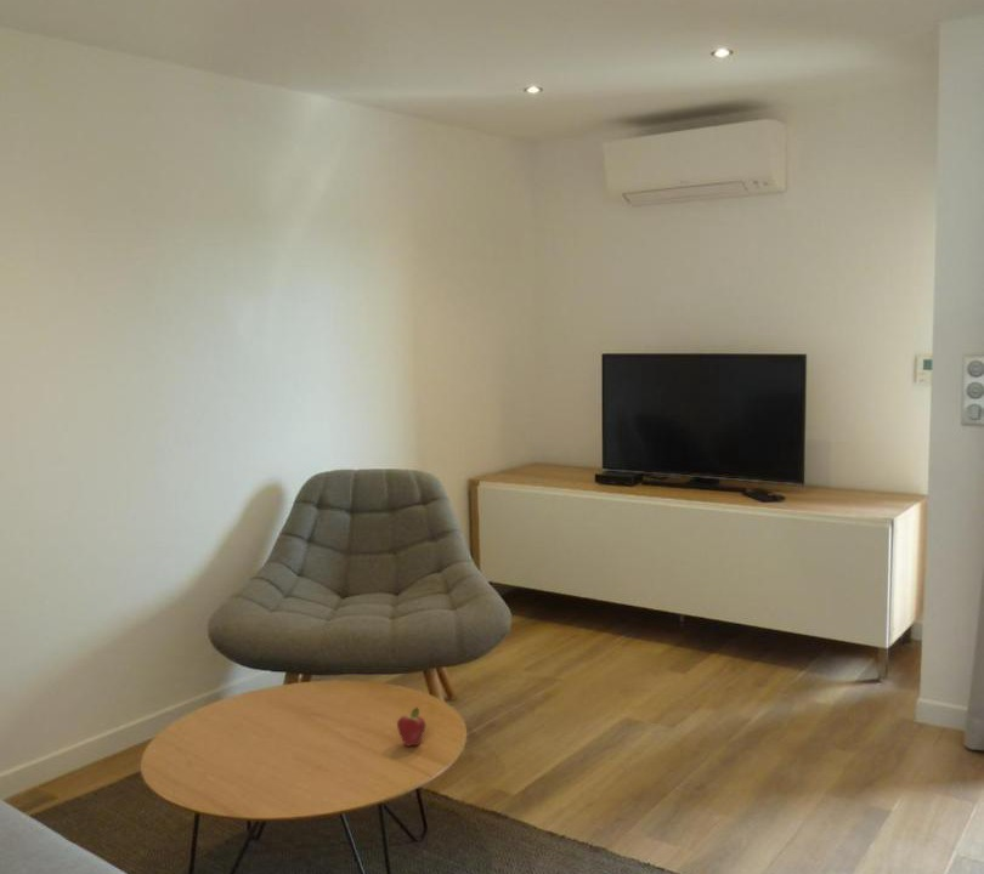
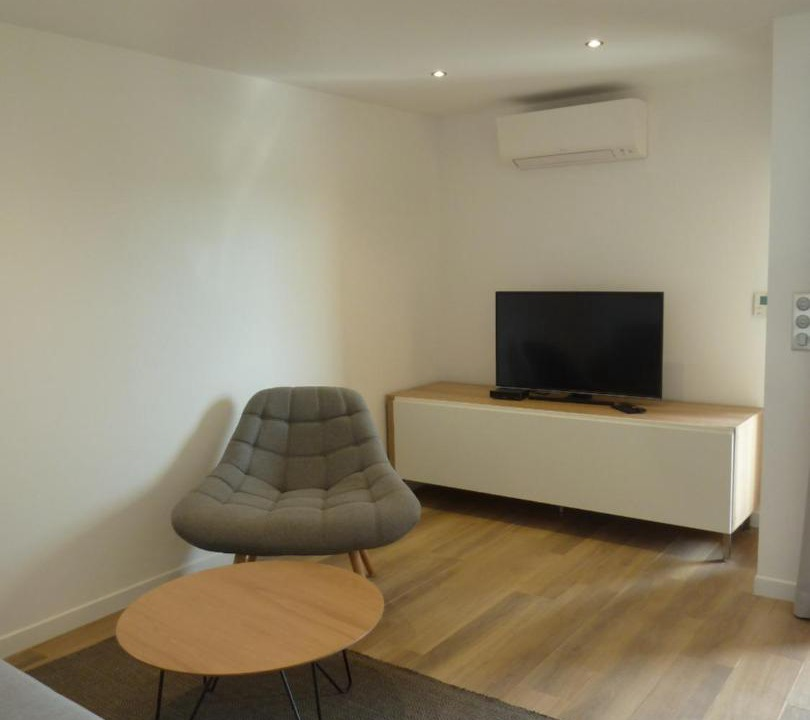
- fruit (412, 723)
